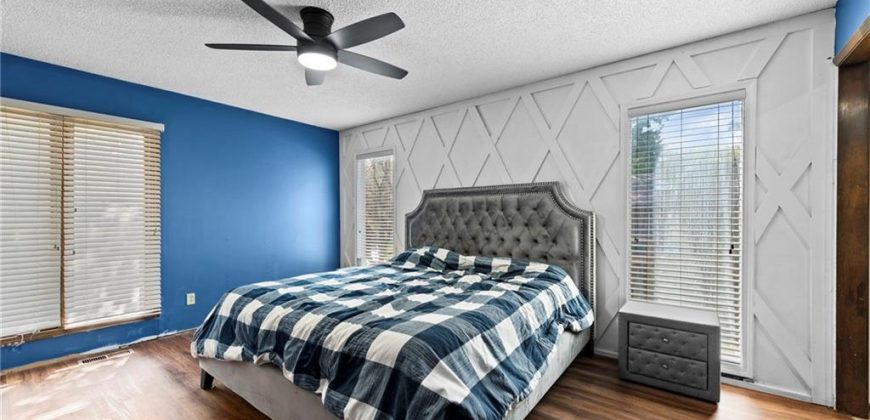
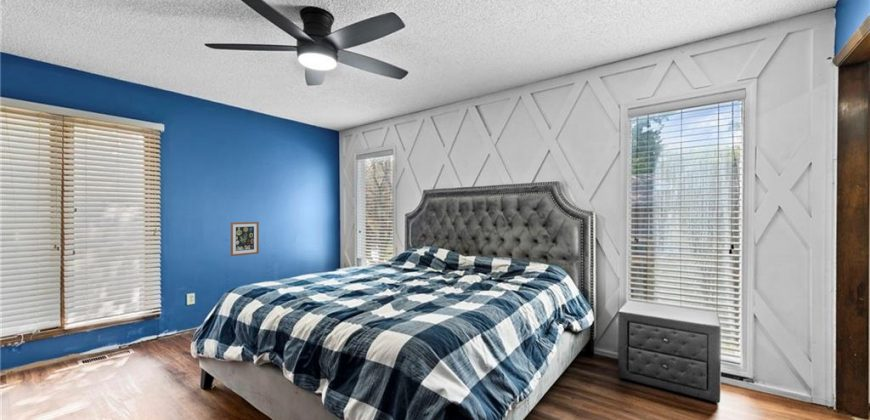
+ wall art (245, 238)
